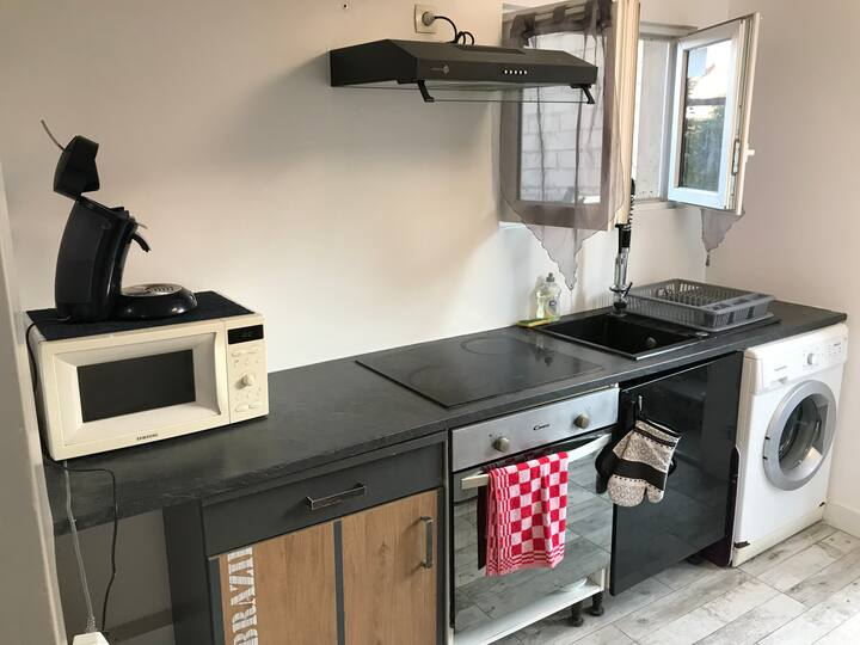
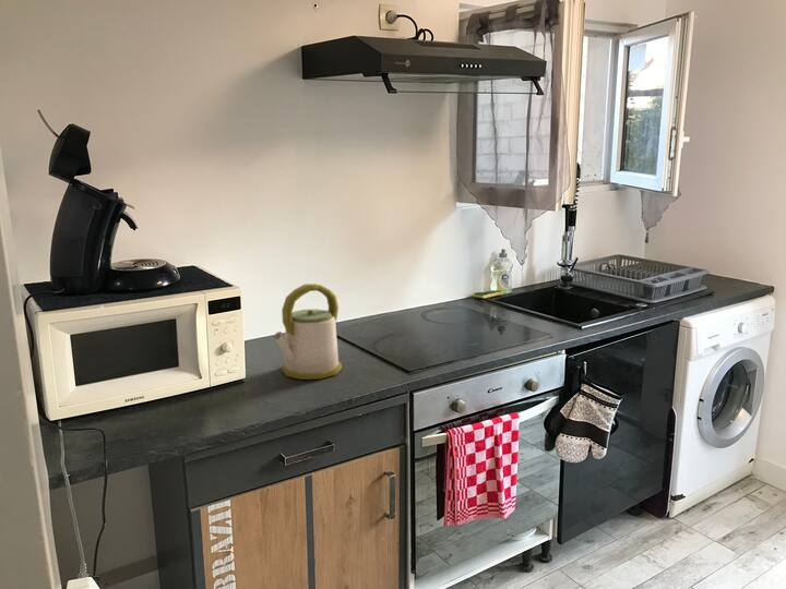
+ kettle (306, 328)
